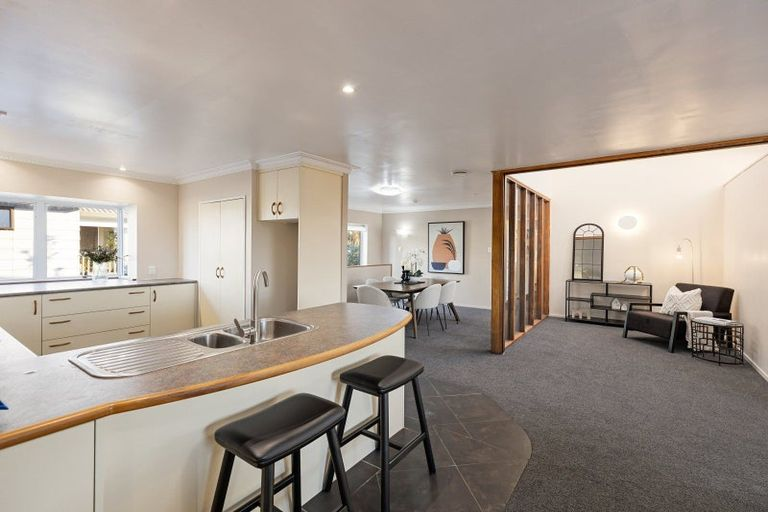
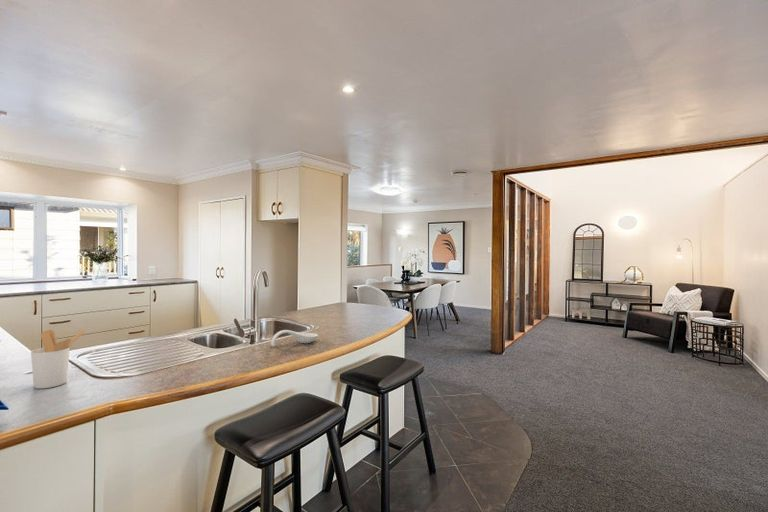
+ utensil holder (60, 356)
+ spoon rest (295, 336)
